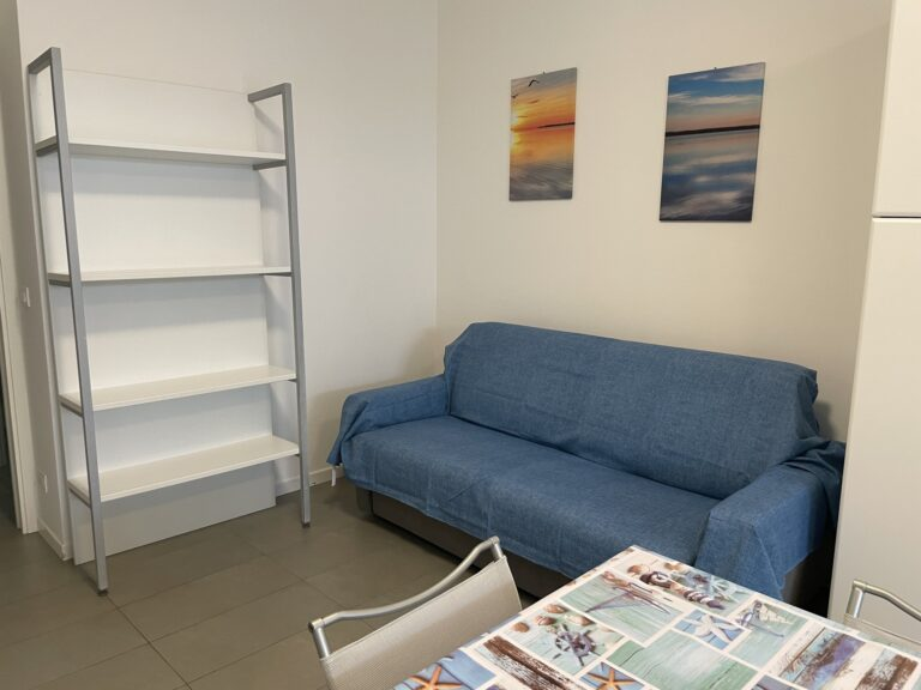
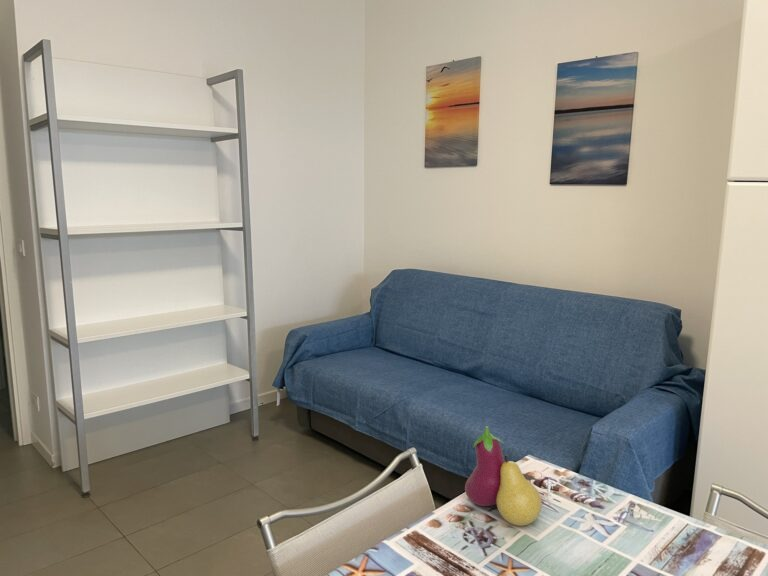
+ fruit (511, 469)
